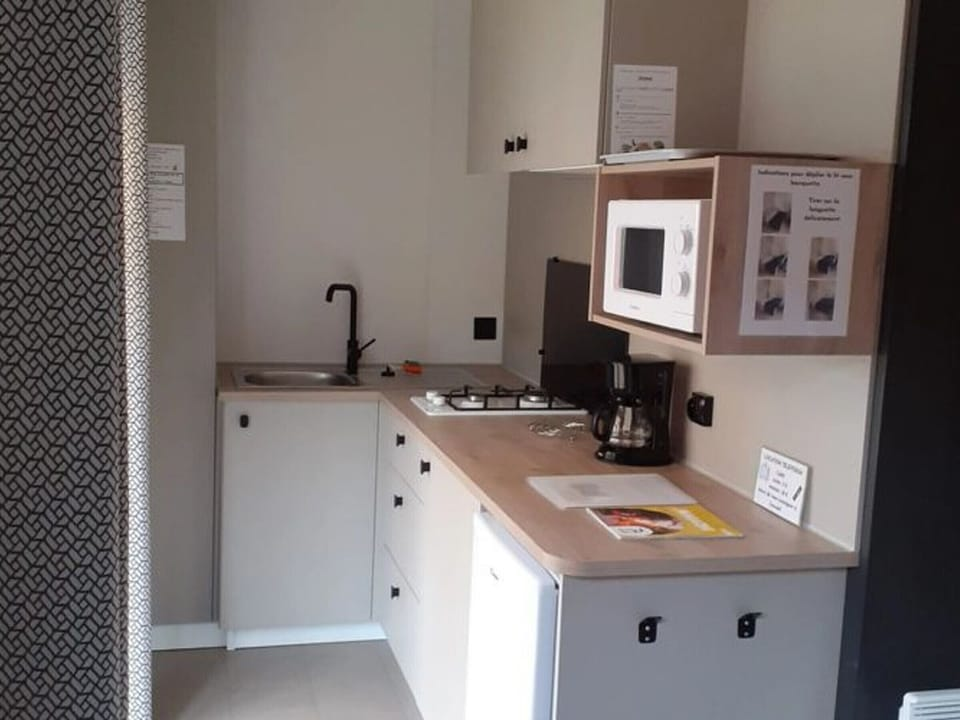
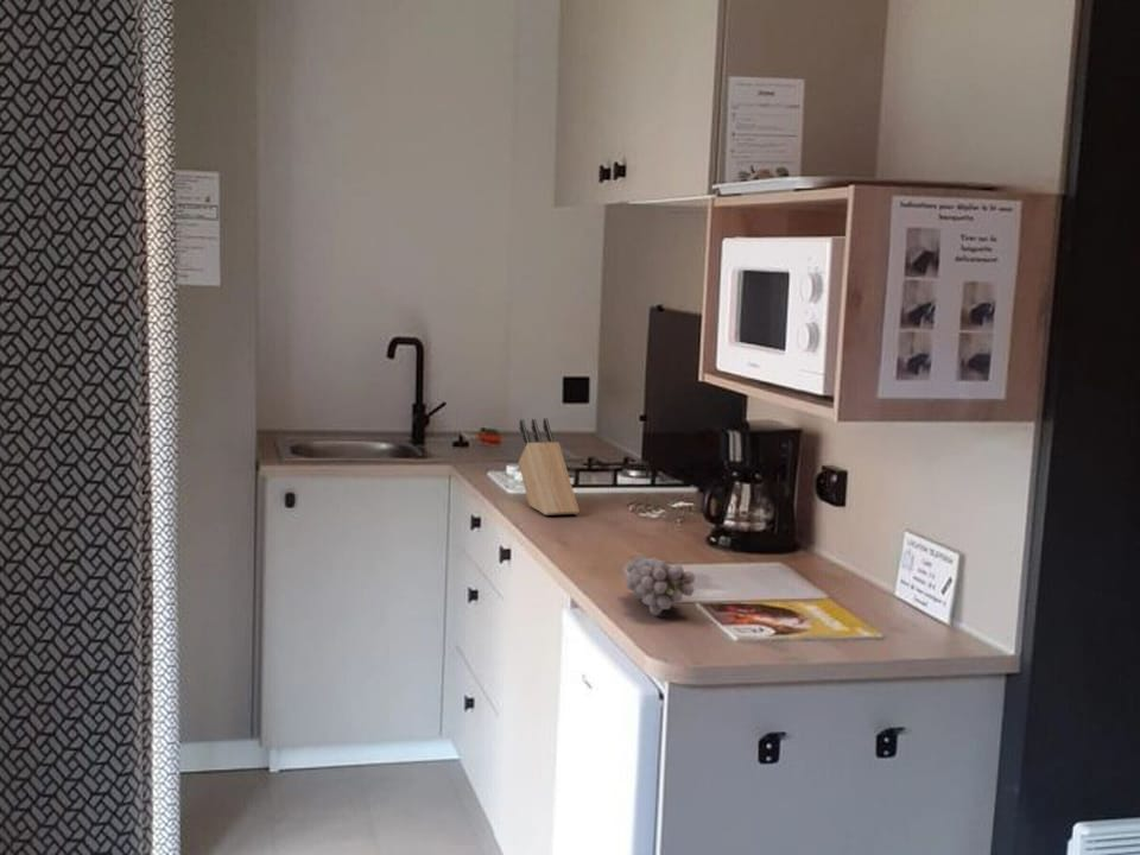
+ knife block (546, 464)
+ fruit (654, 578)
